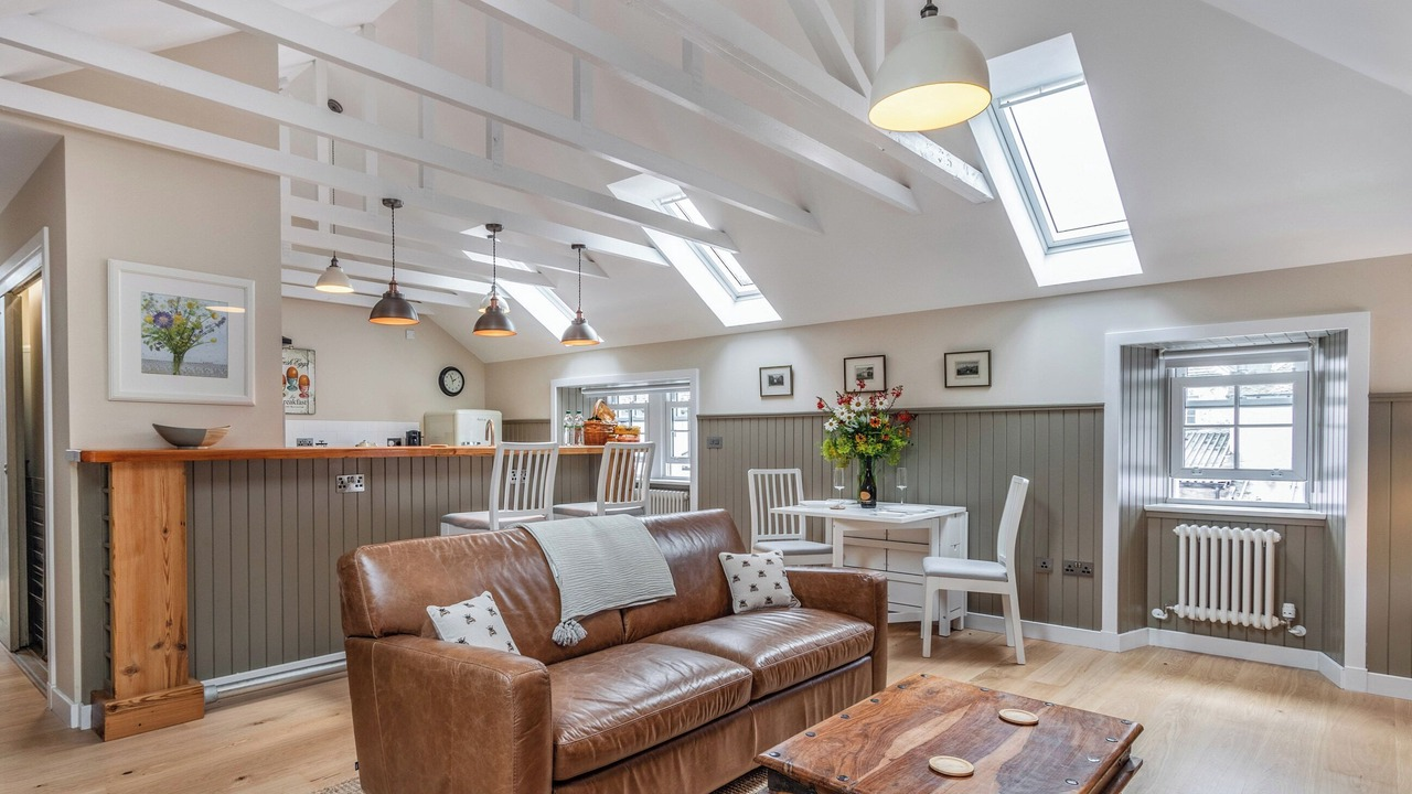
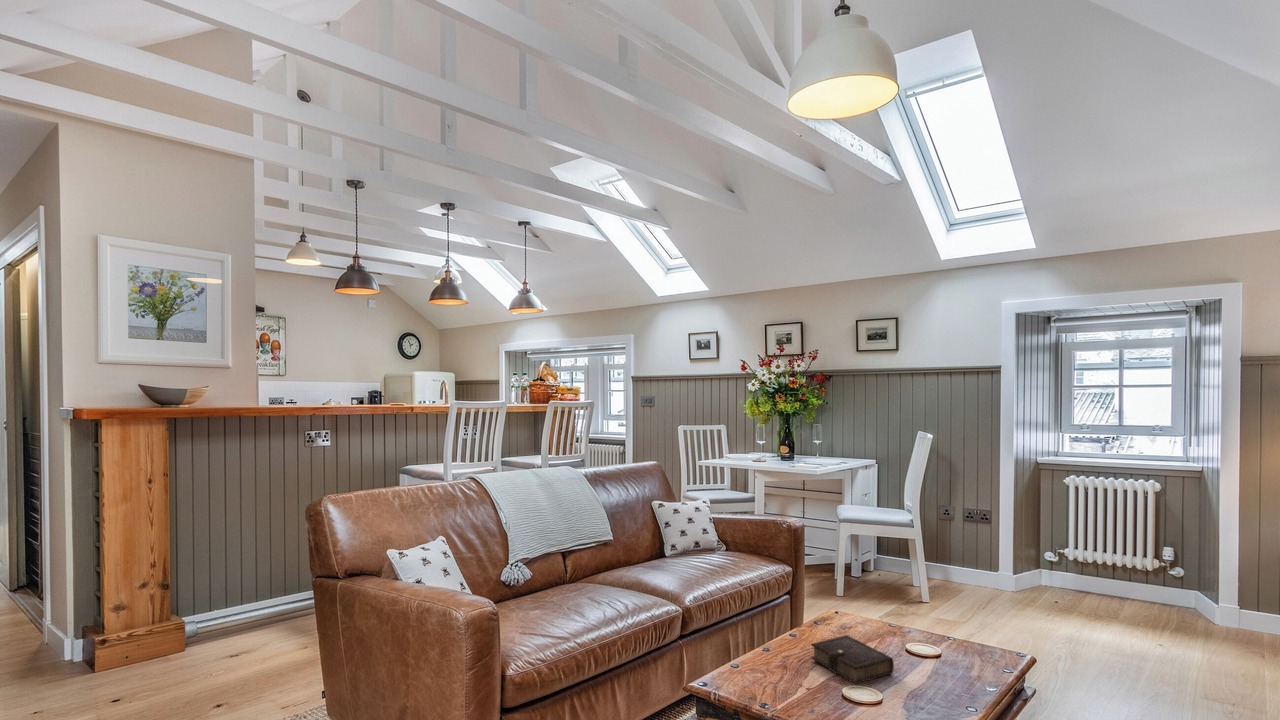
+ book (843, 653)
